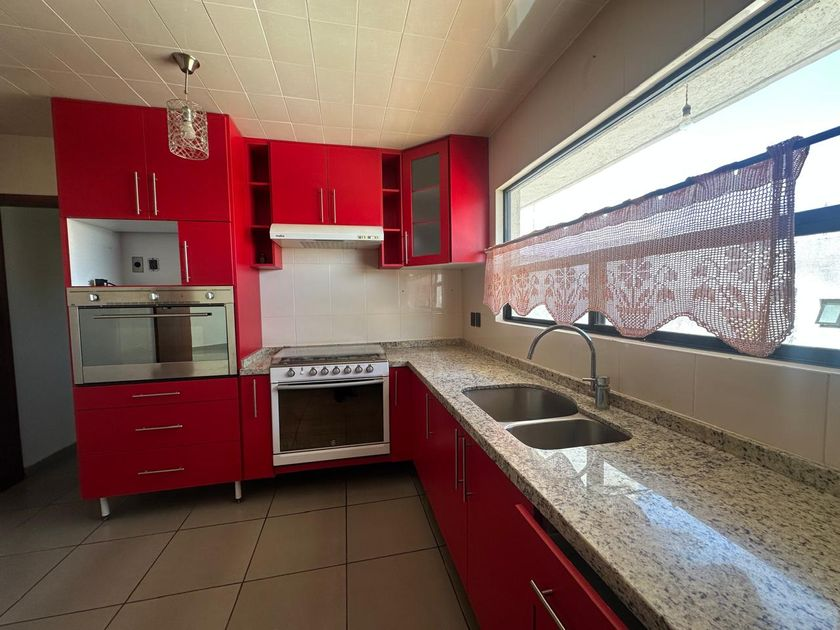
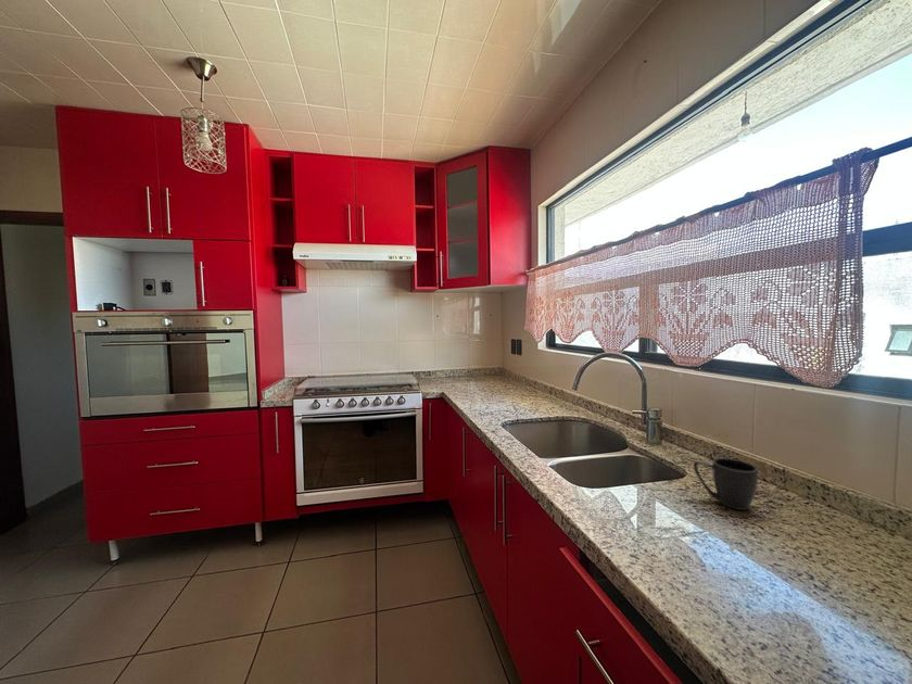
+ mug (723, 482)
